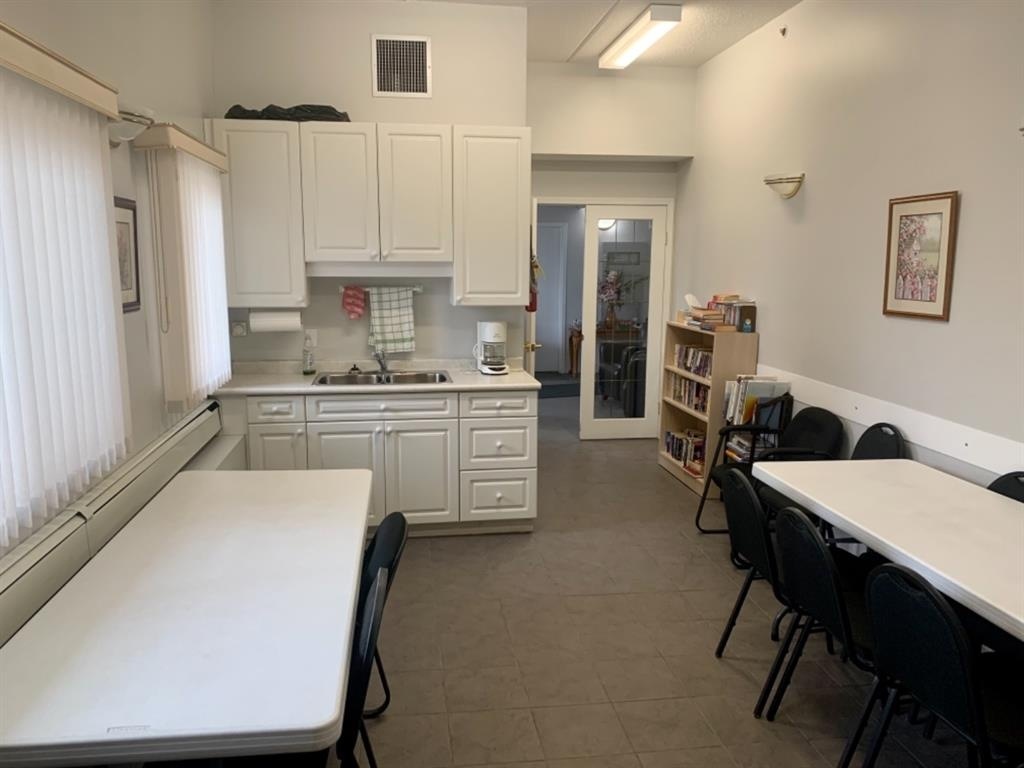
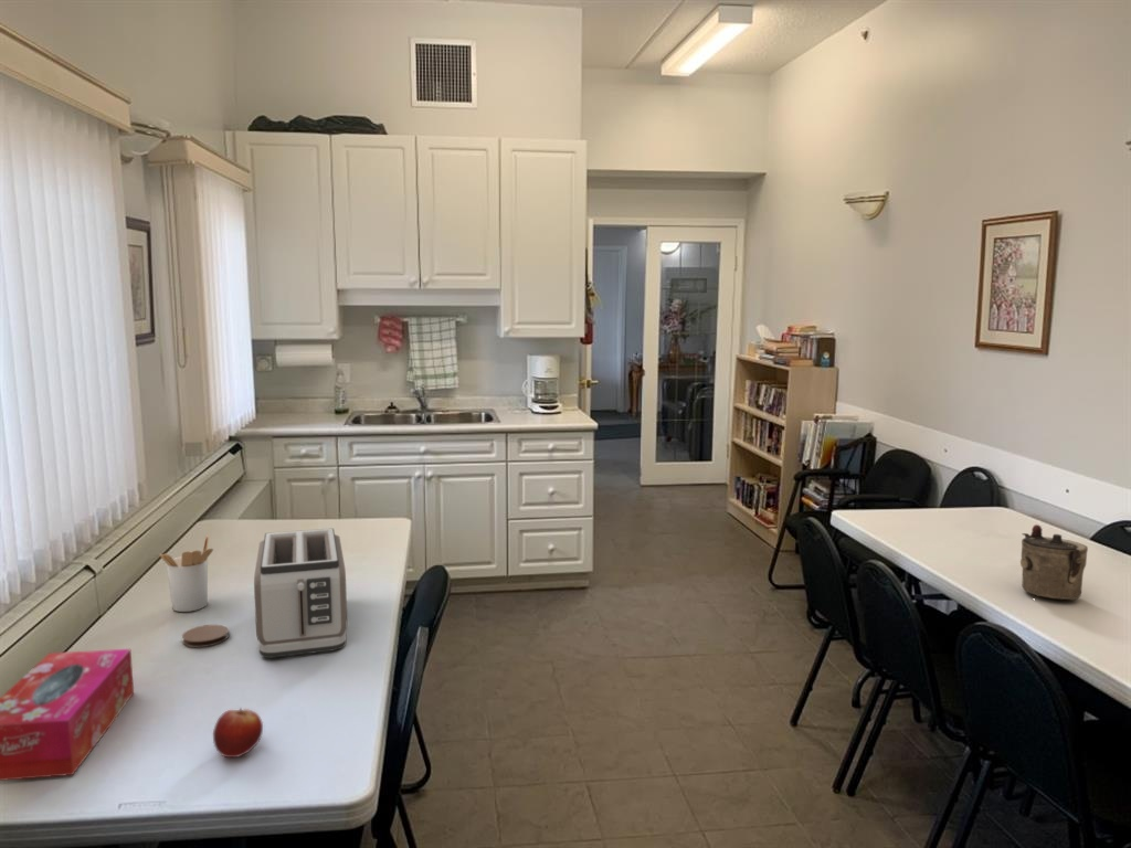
+ teapot (1049, 561)
+ utensil holder (191, 574)
+ toaster (302, 589)
+ coaster (205, 635)
+ fruit (237, 731)
+ tissue box (60, 709)
